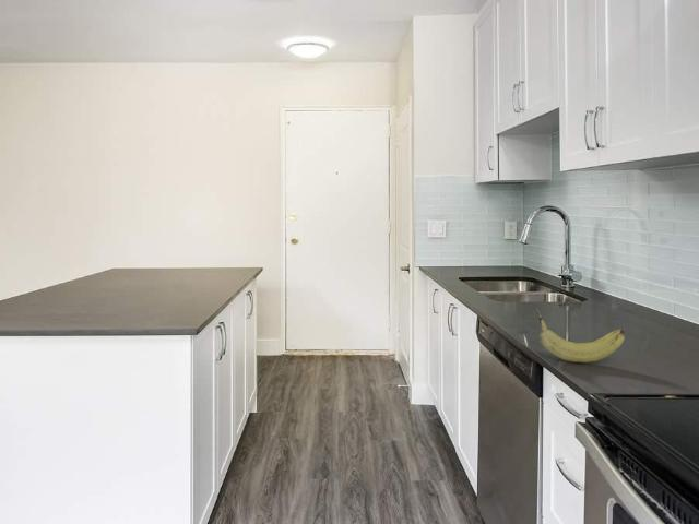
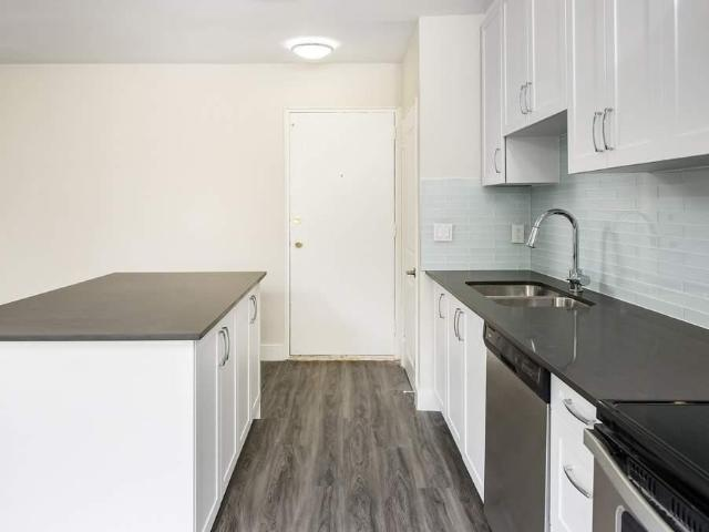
- fruit (579, 343)
